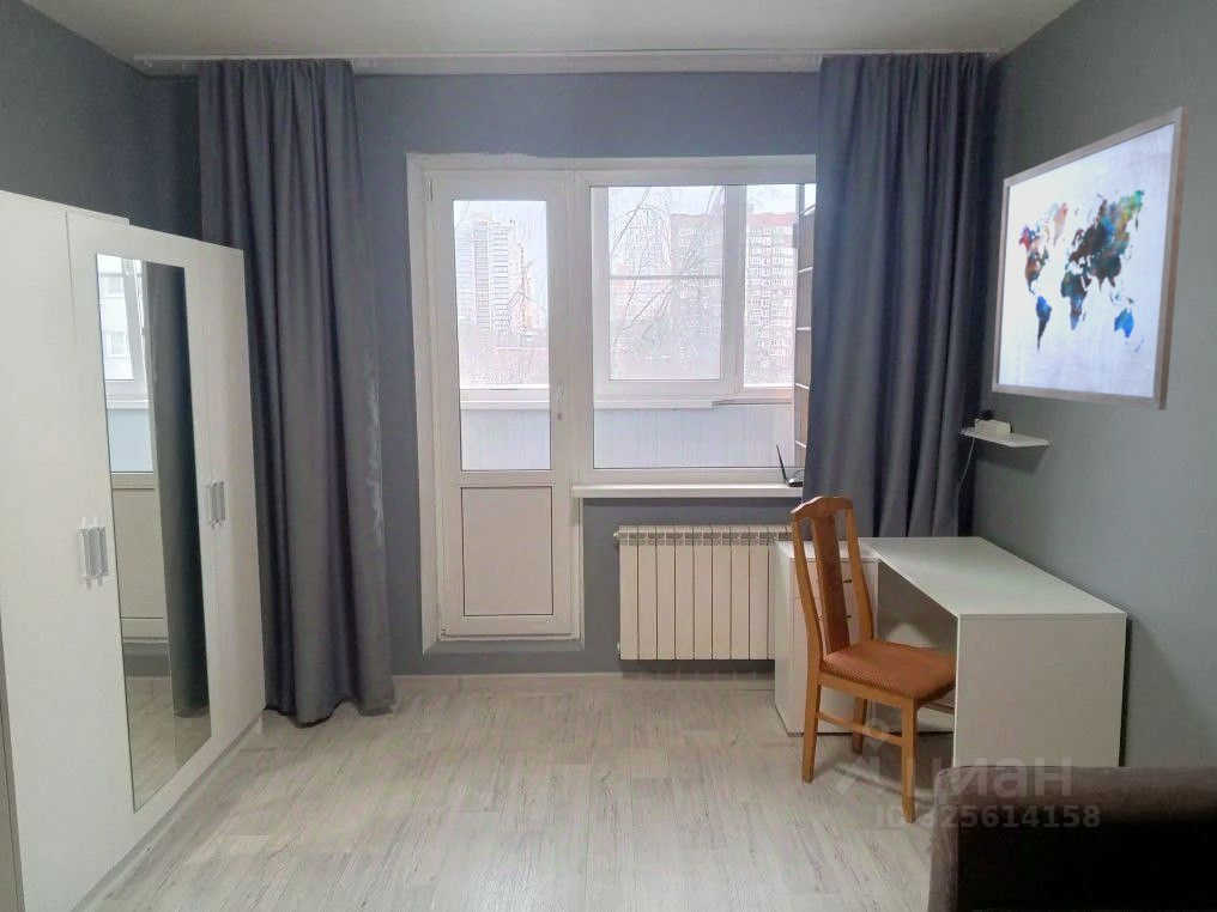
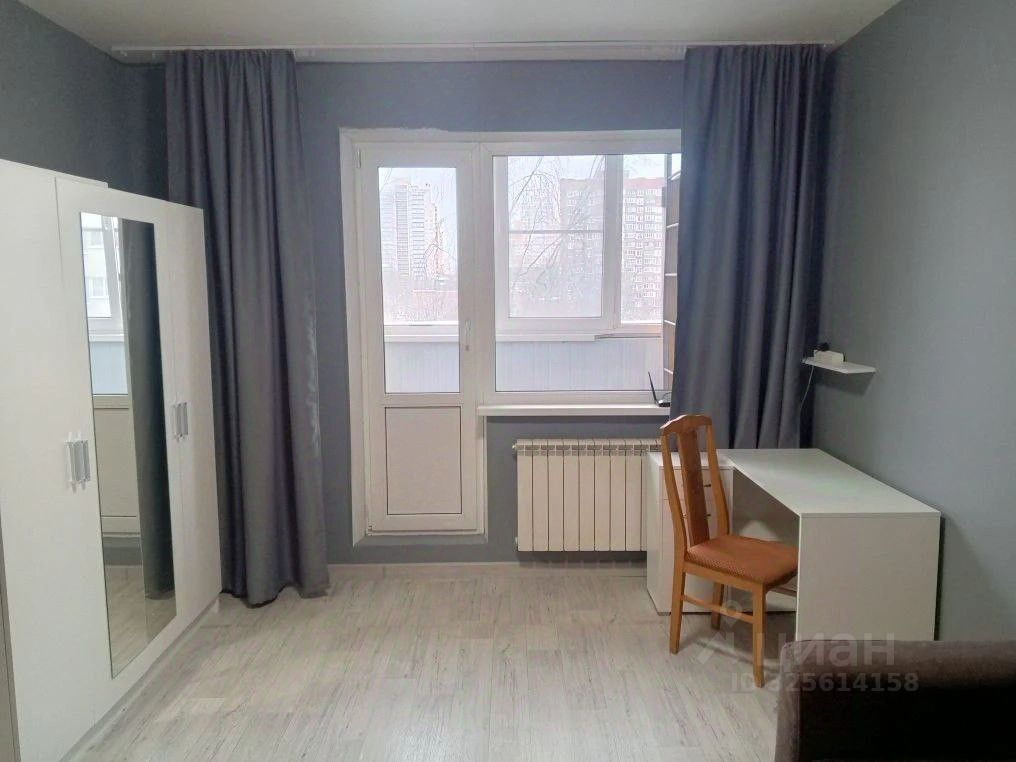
- wall art (1071, 275)
